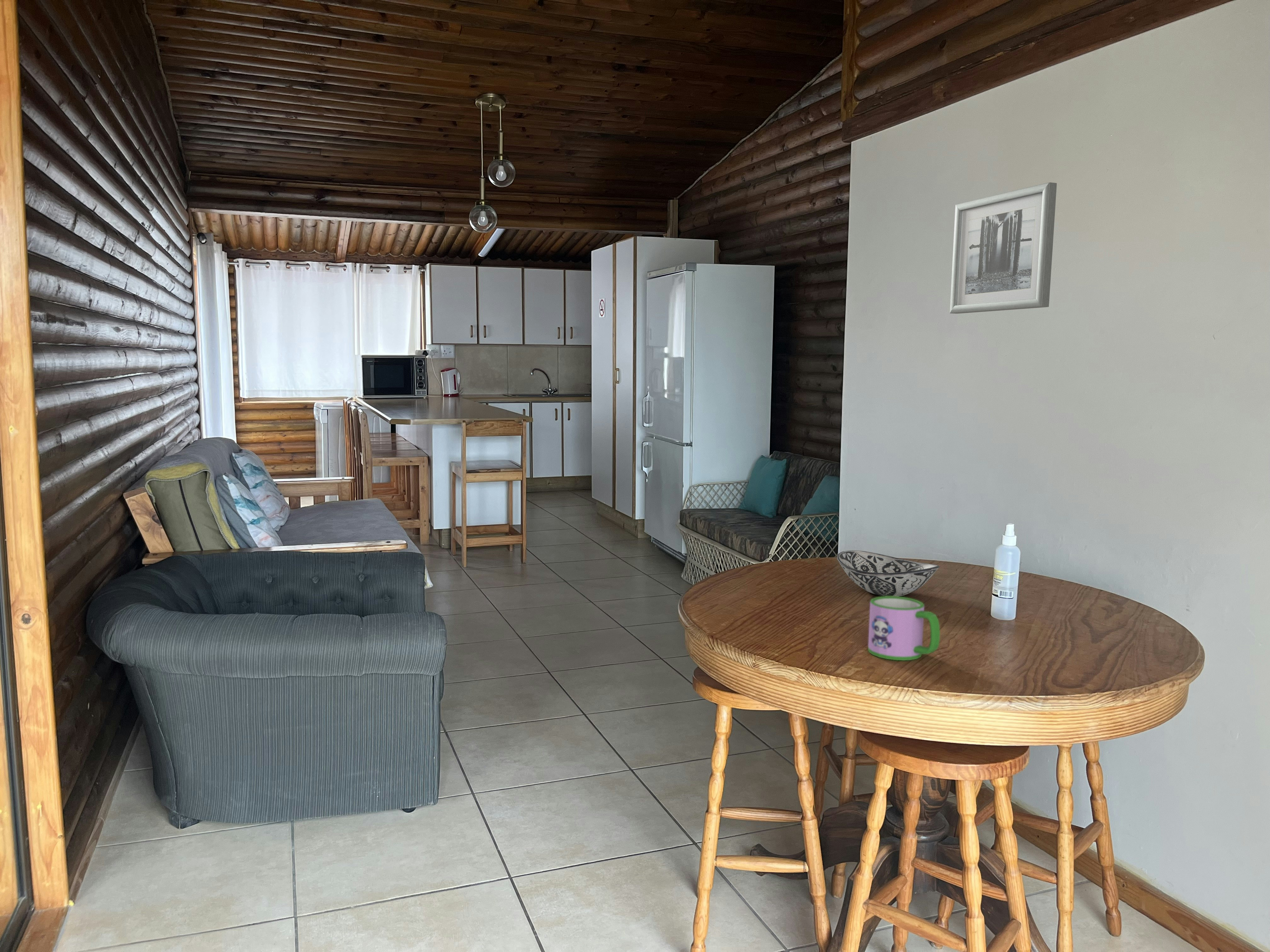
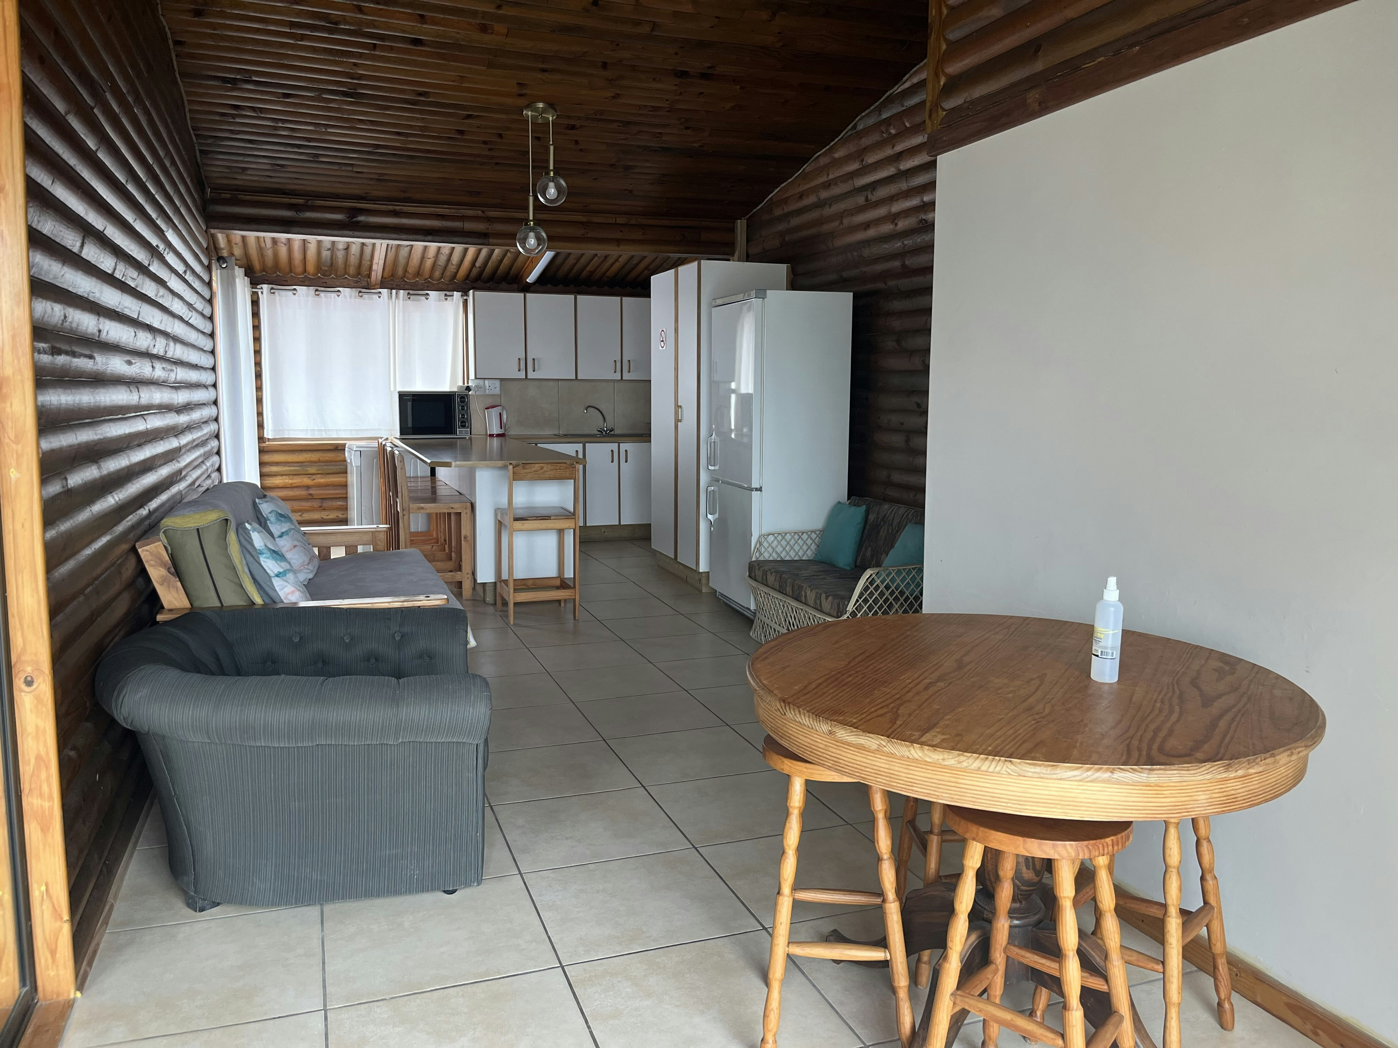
- mug (905, 630)
- decorative bowl (886, 576)
- wall art (999, 253)
